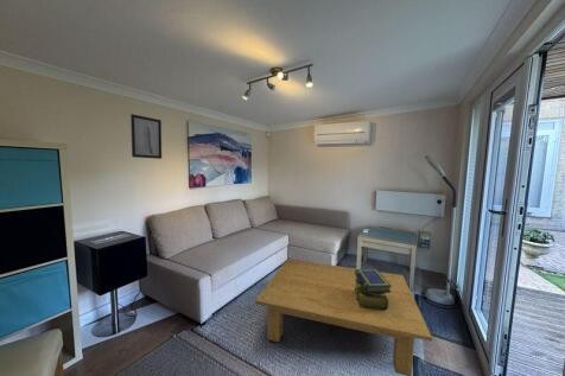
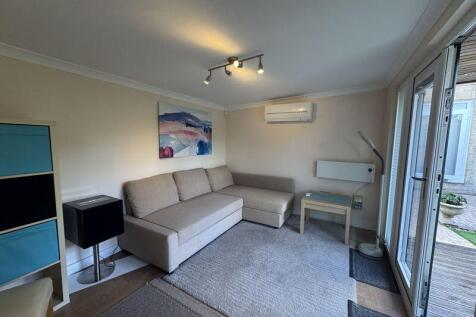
- wall art (147, 138)
- coffee table (337, 305)
- stack of books (372, 287)
